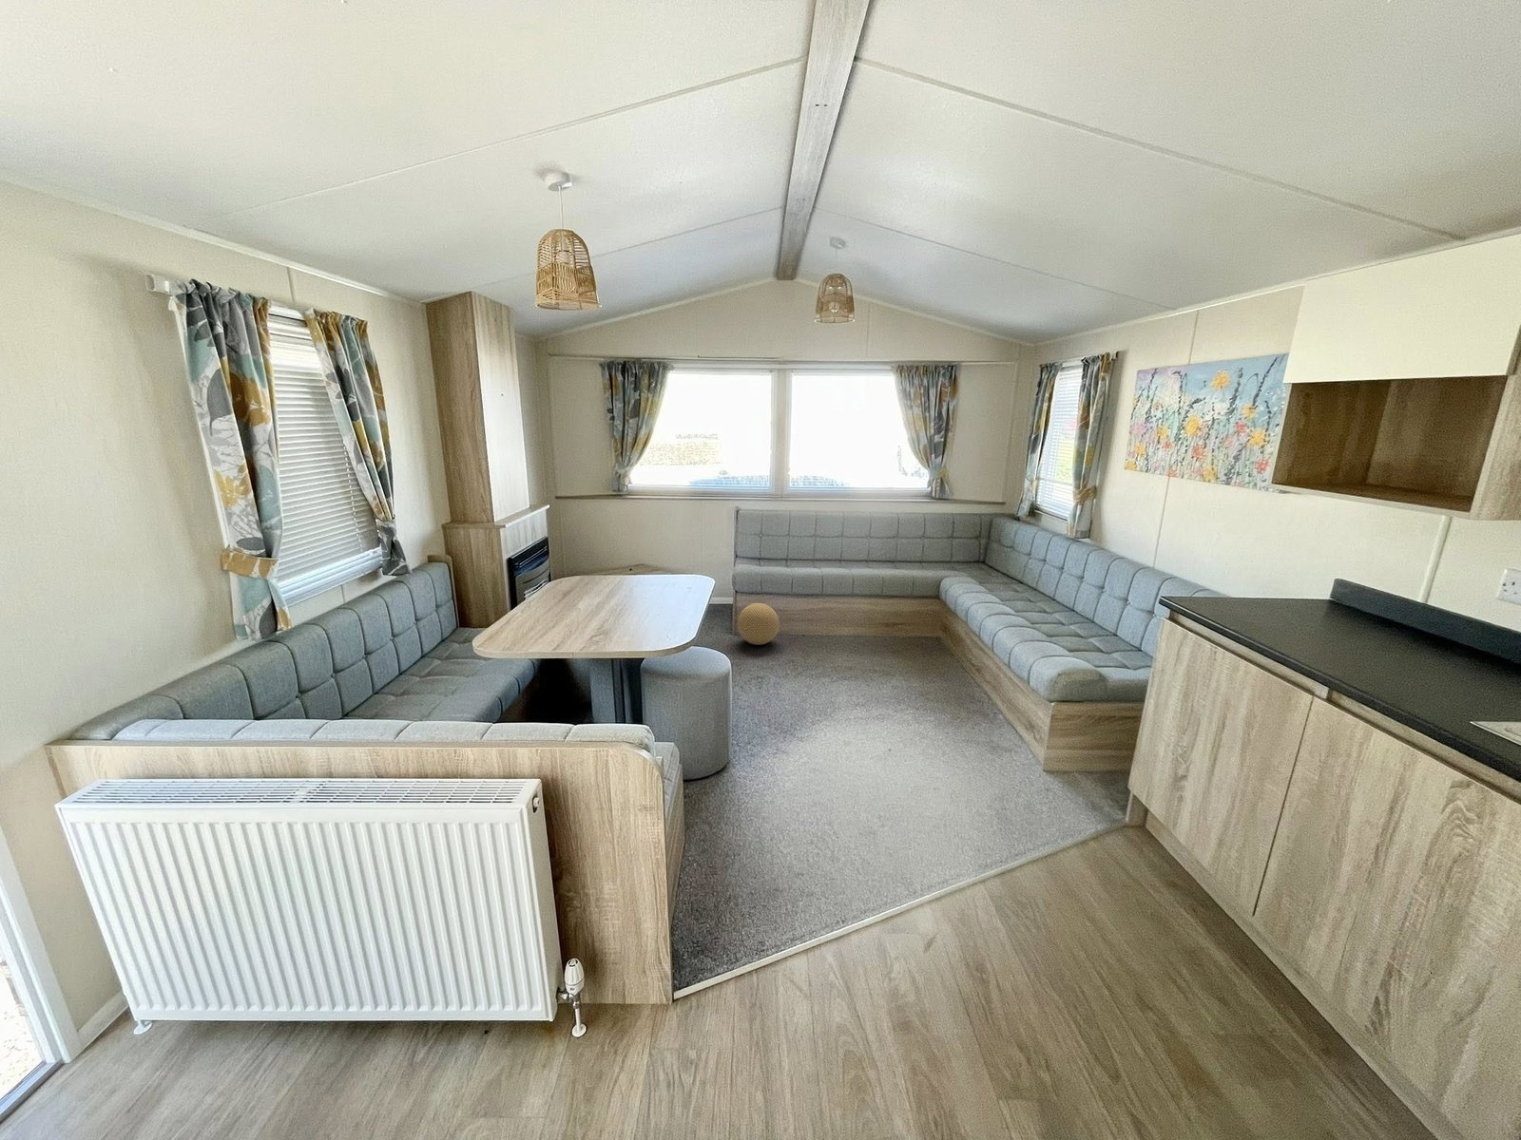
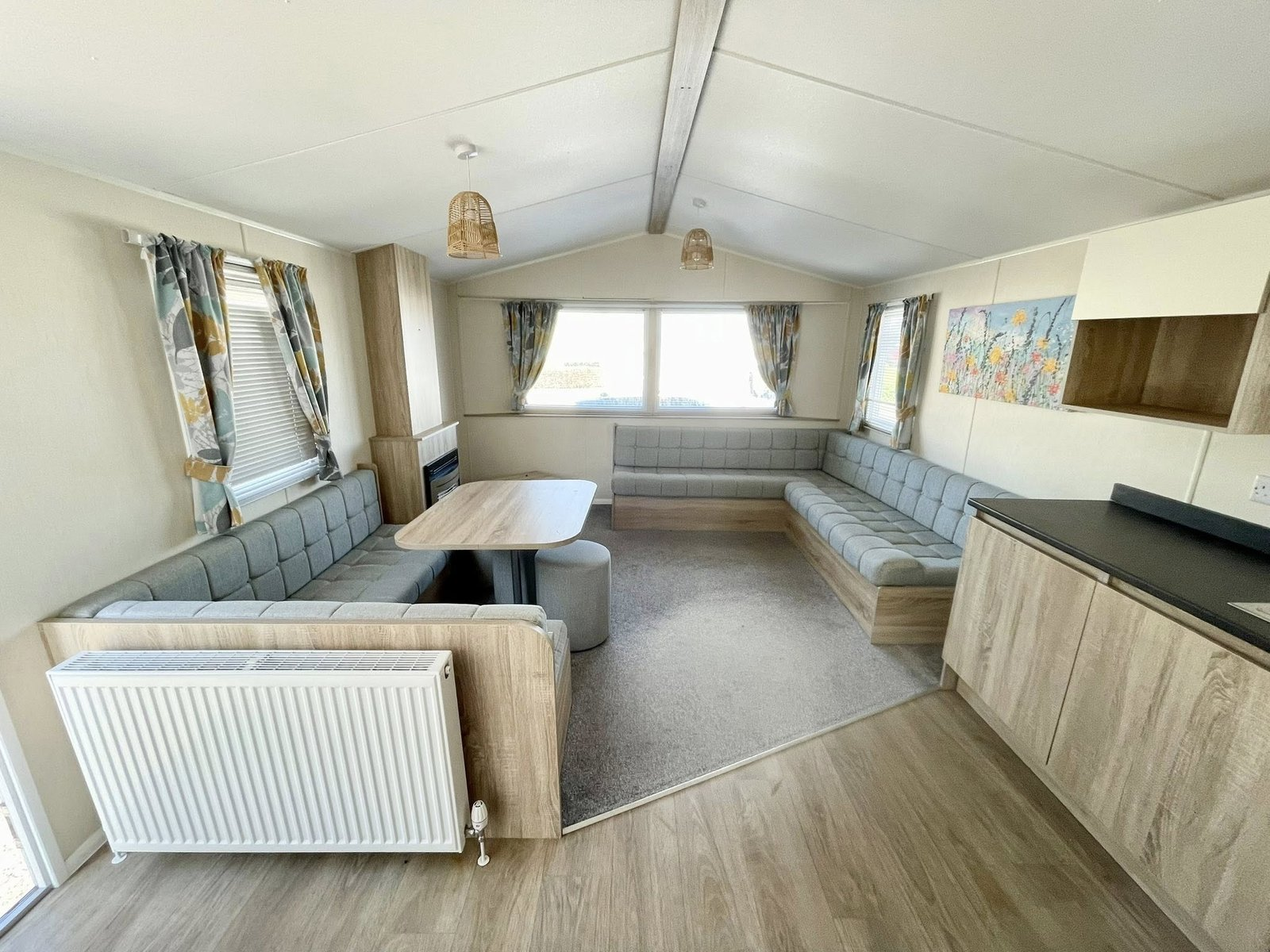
- decorative ball (758, 623)
